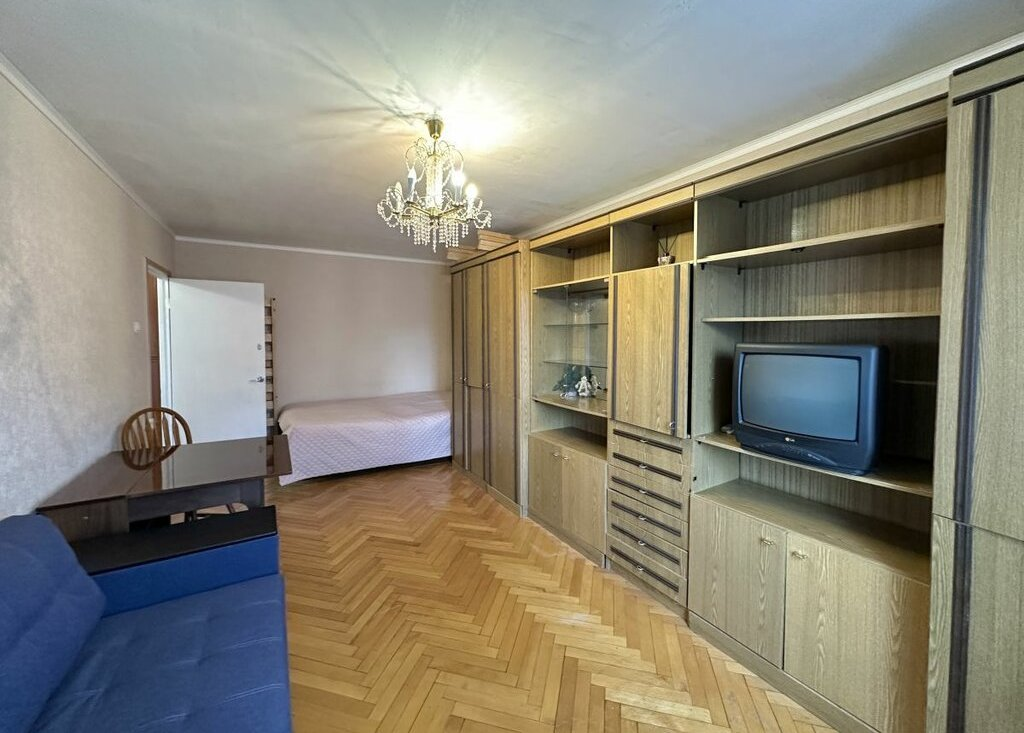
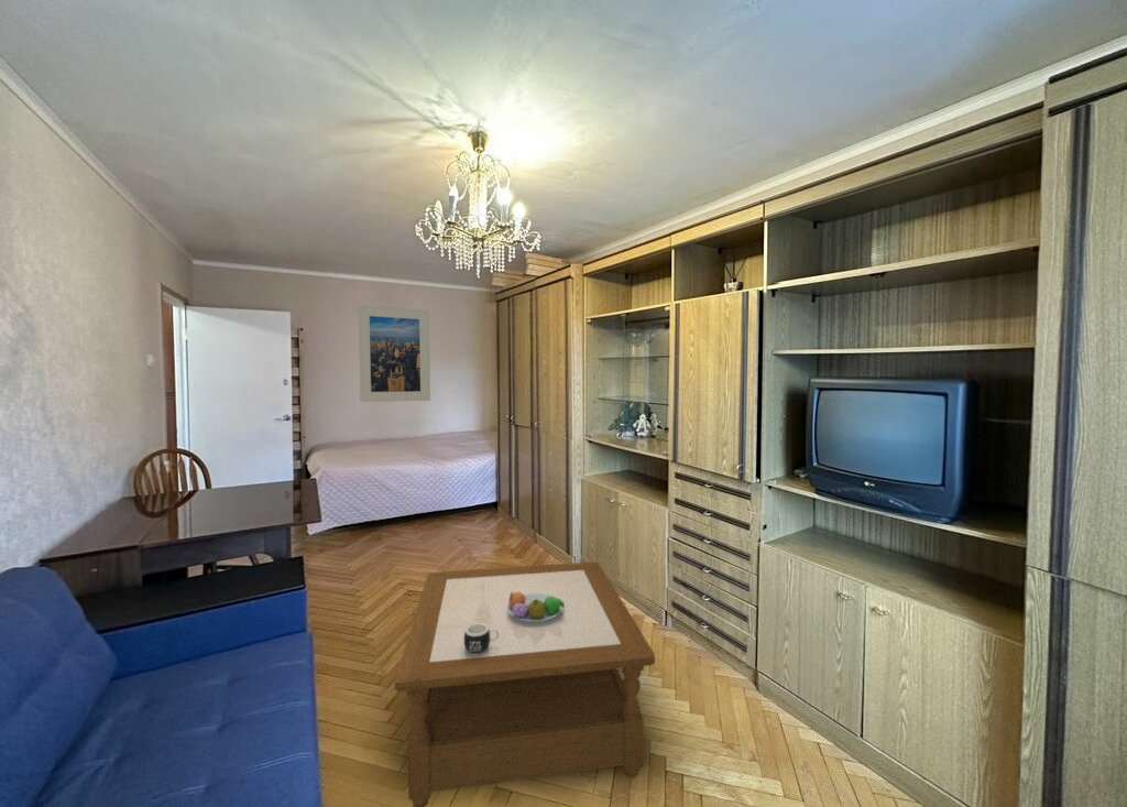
+ coffee table (522, 661)
+ mug (481, 637)
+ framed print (395, 355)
+ fruit bowl (536, 601)
